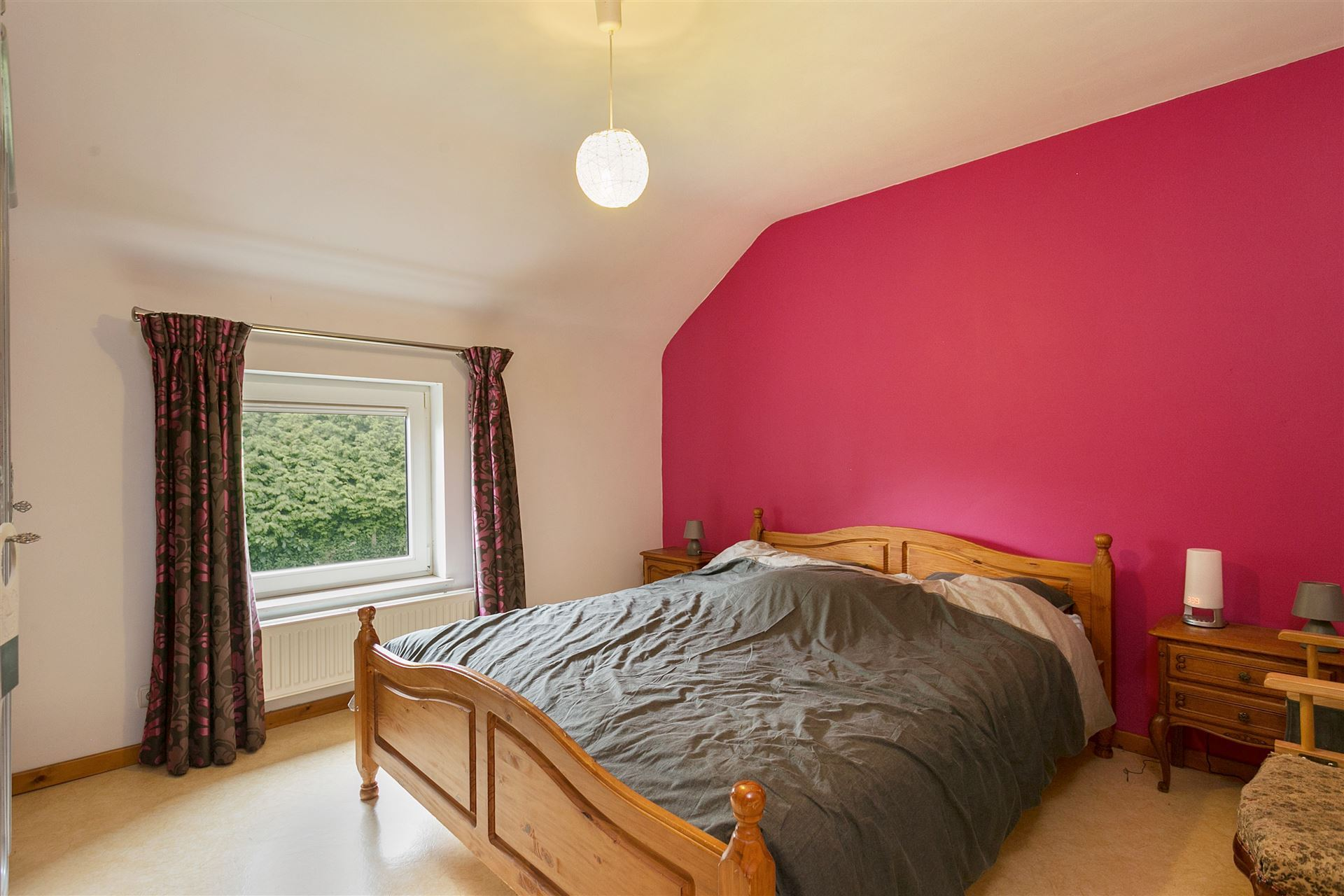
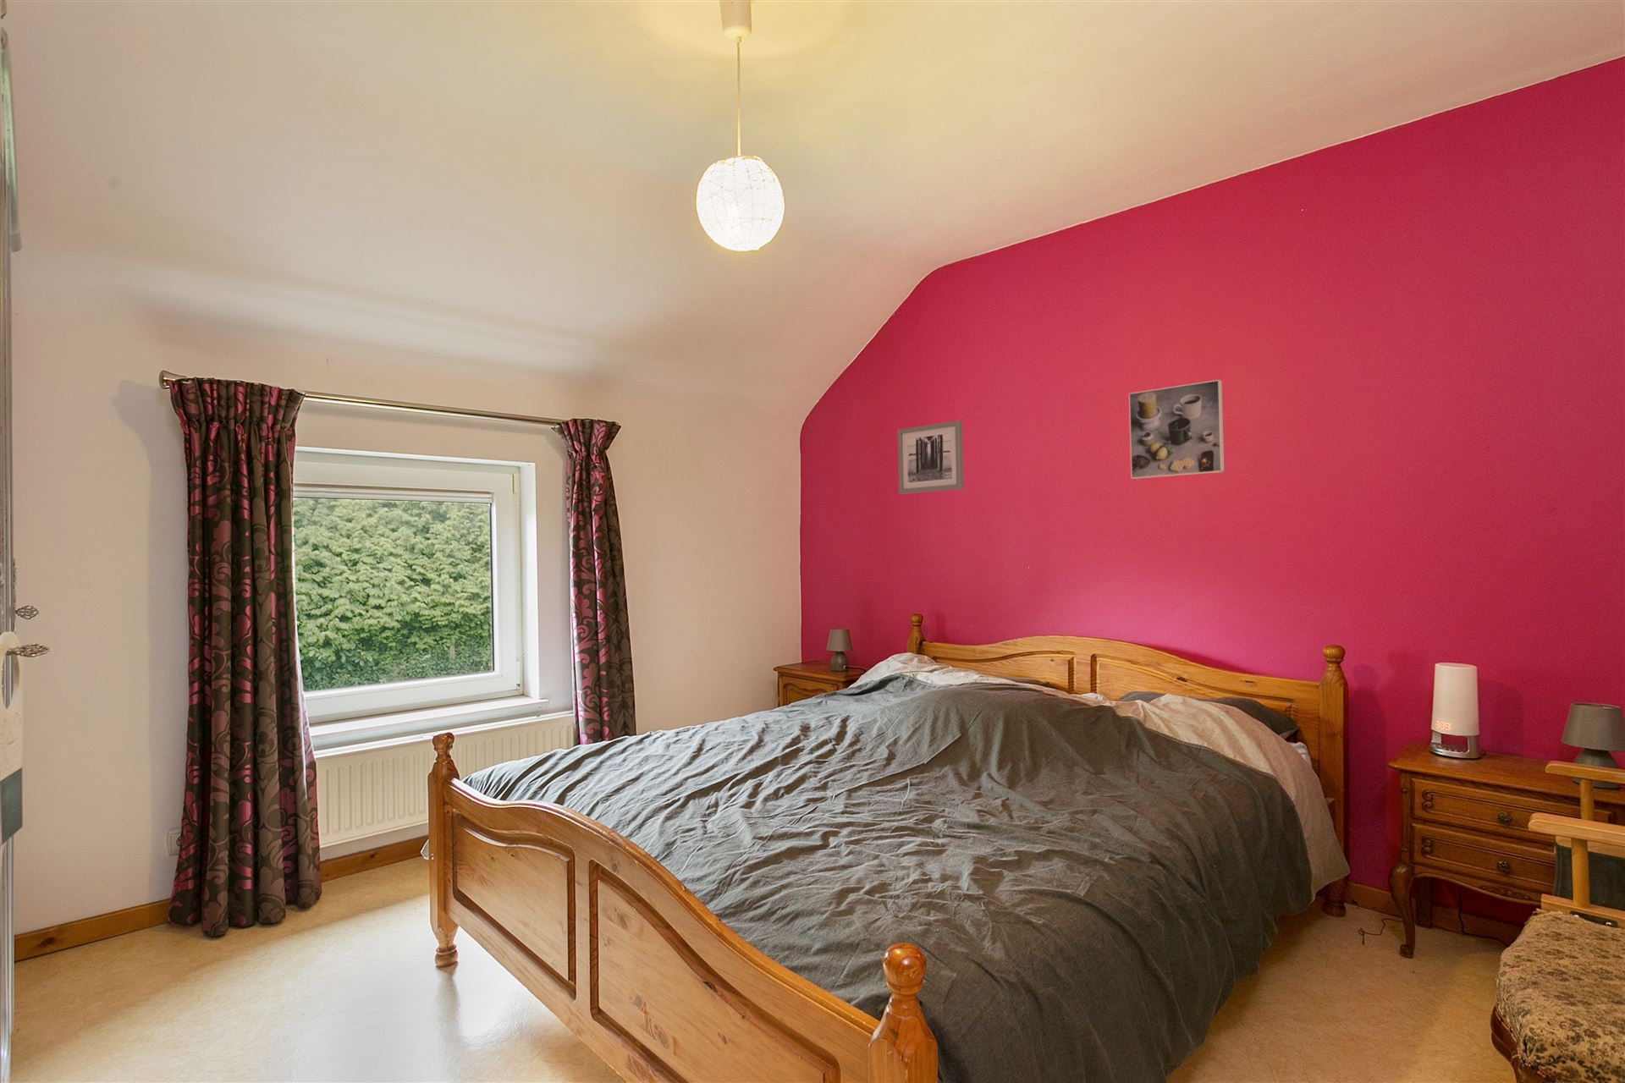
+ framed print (1175, 430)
+ wall art (930, 458)
